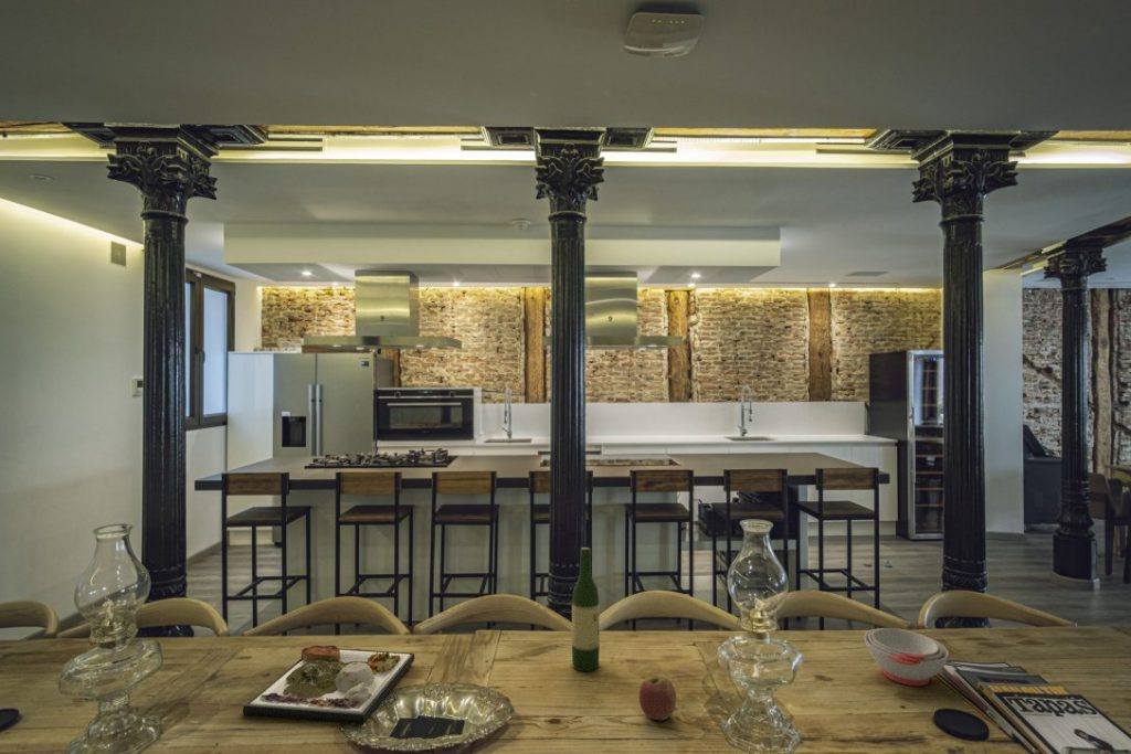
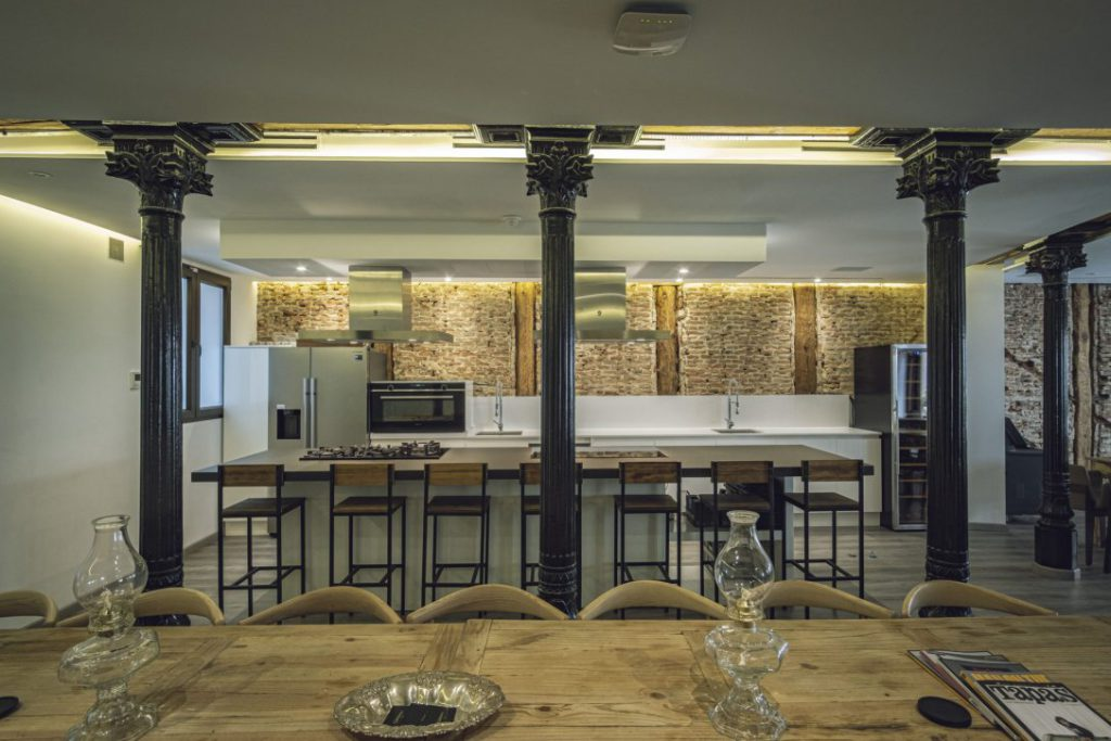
- dinner plate (336, 675)
- soup bowl (905, 658)
- apple (657, 697)
- wine bottle (585, 606)
